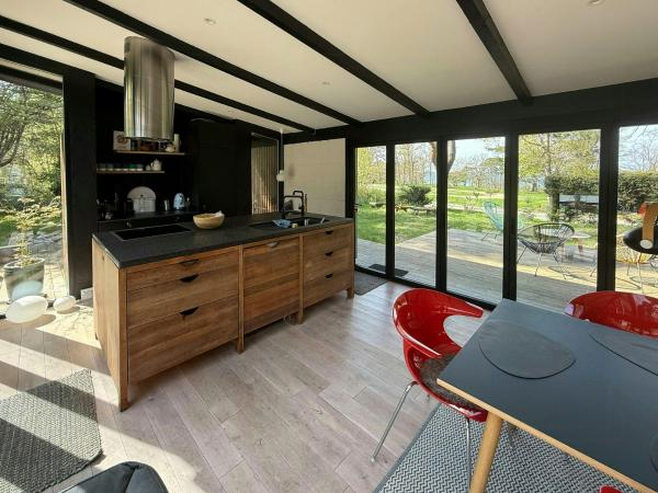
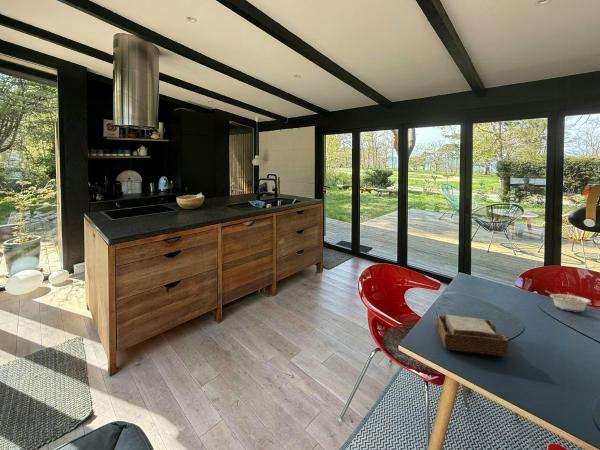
+ legume (567, 302)
+ napkin holder (468, 331)
